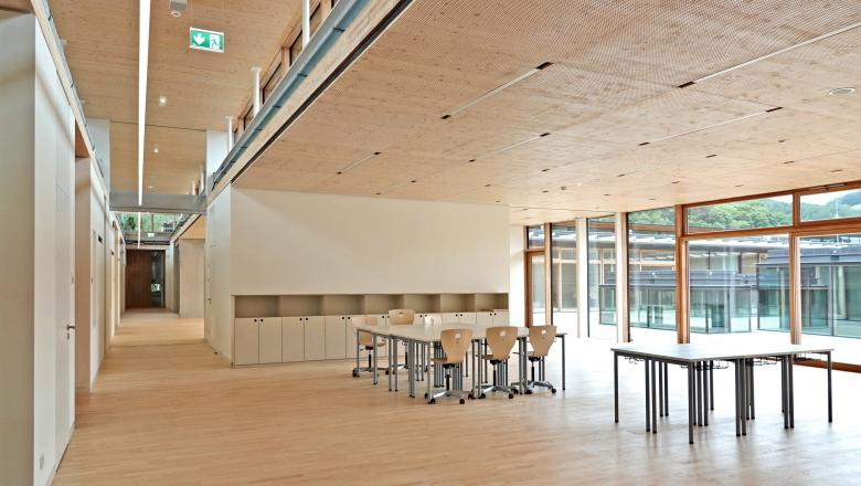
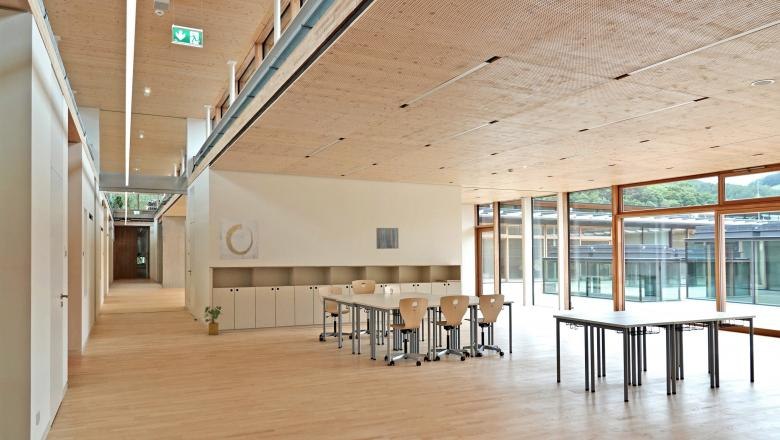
+ wall art (387, 238)
+ house plant (212, 320)
+ wall art (239, 239)
